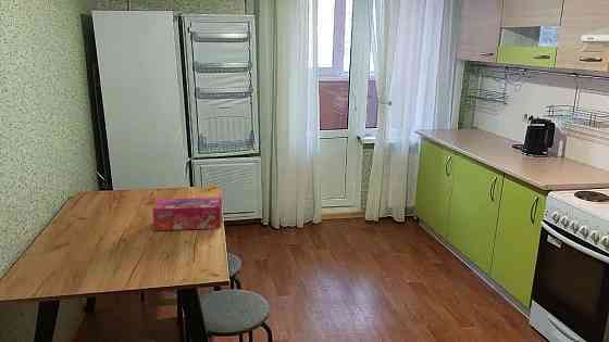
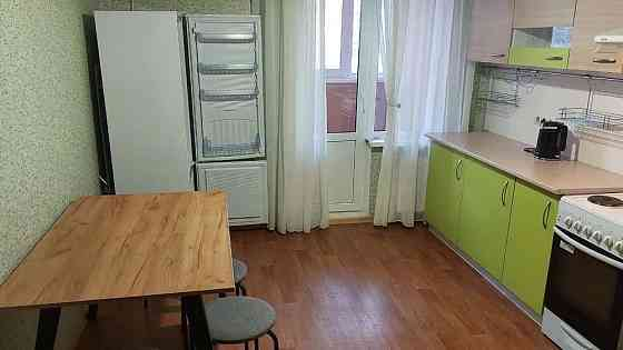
- tissue box (188, 213)
